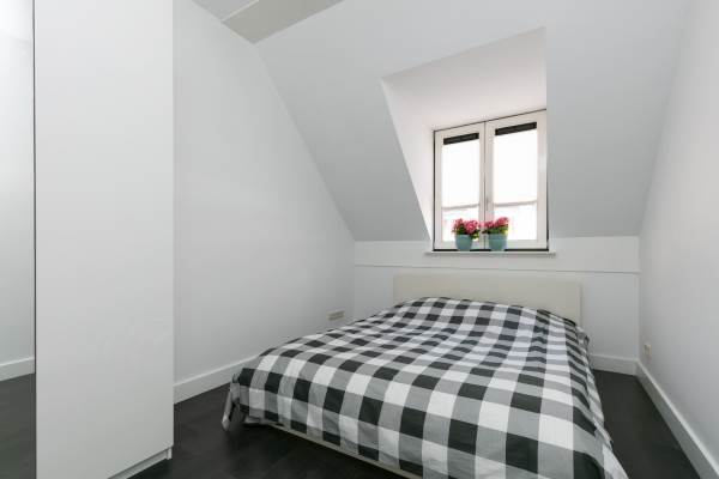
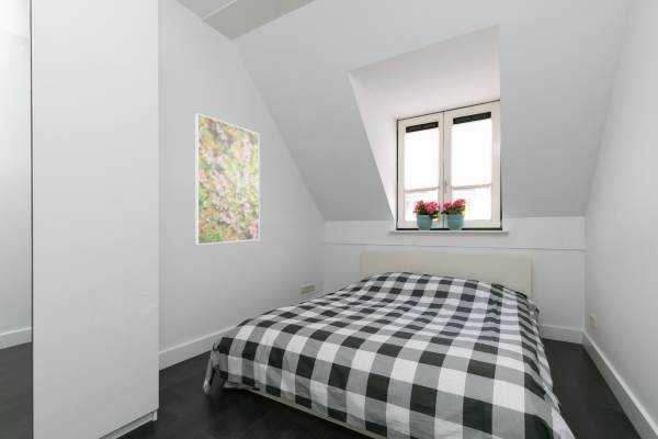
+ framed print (230, 183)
